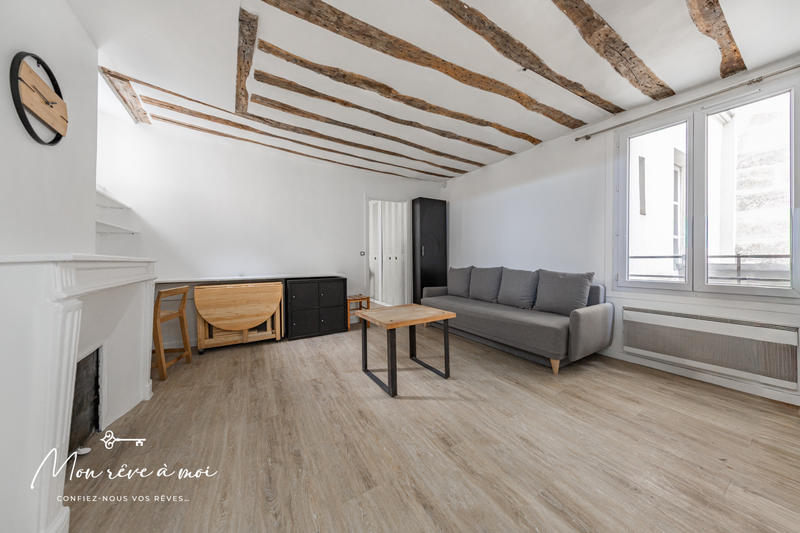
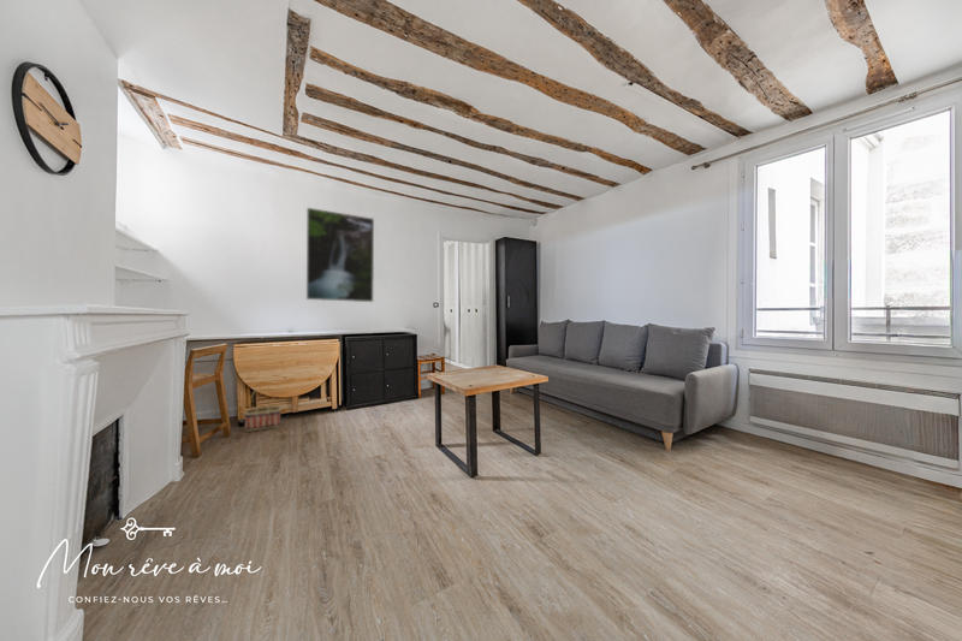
+ basket (262, 406)
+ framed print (342, 256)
